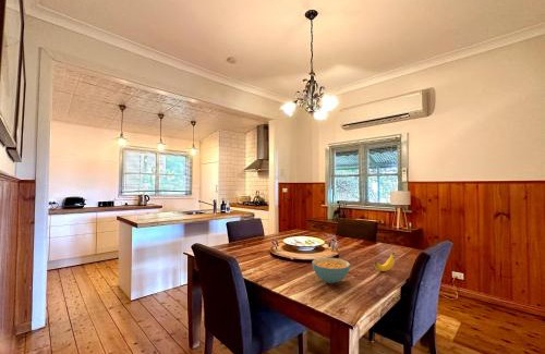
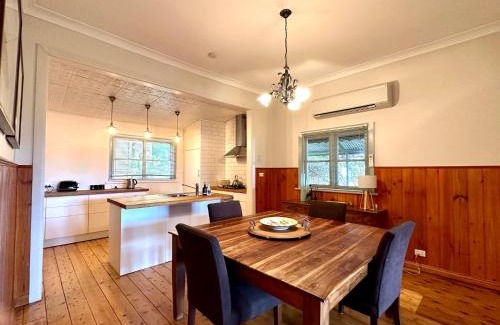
- cereal bowl (330, 271)
- banana (385, 263)
